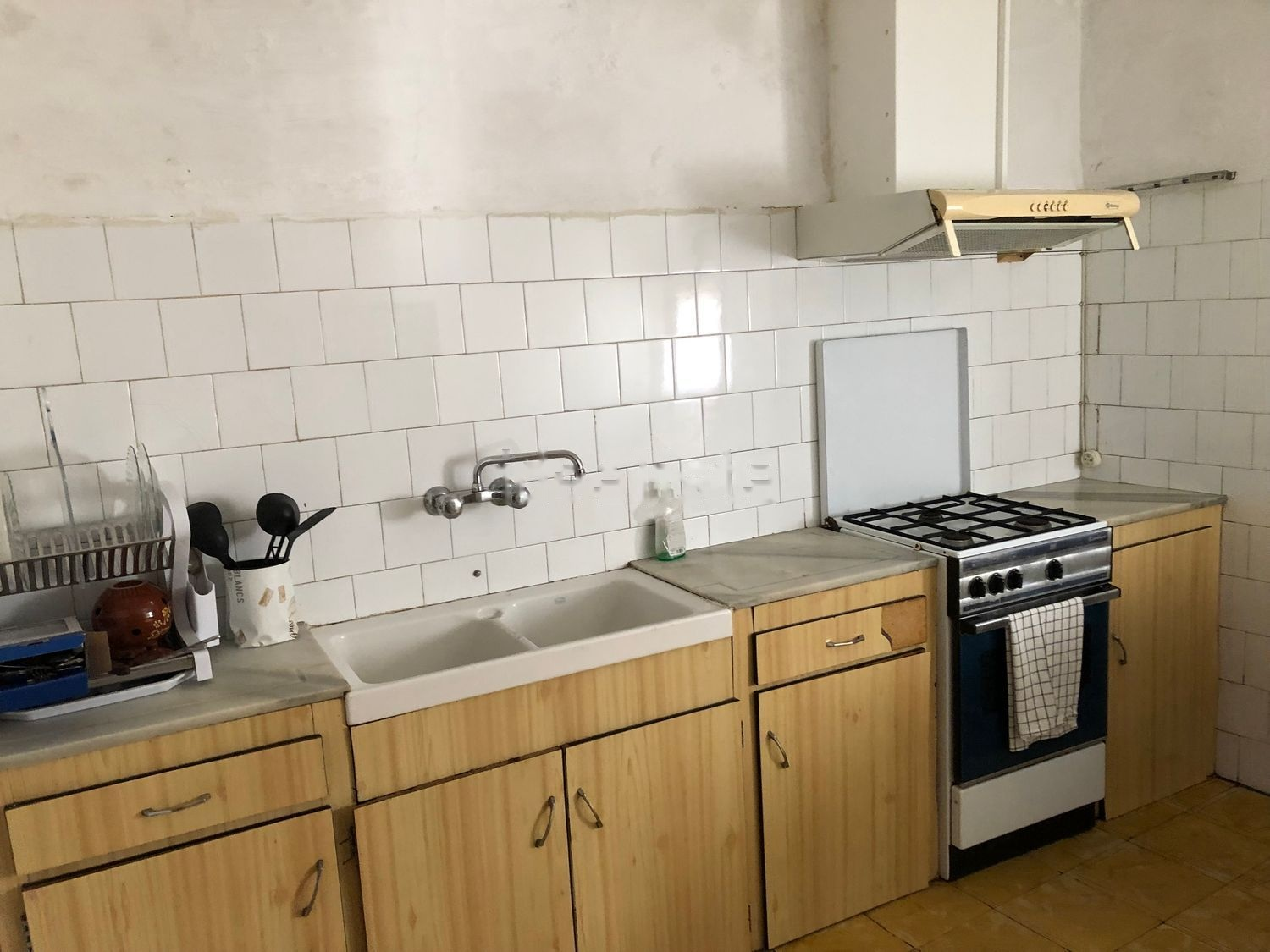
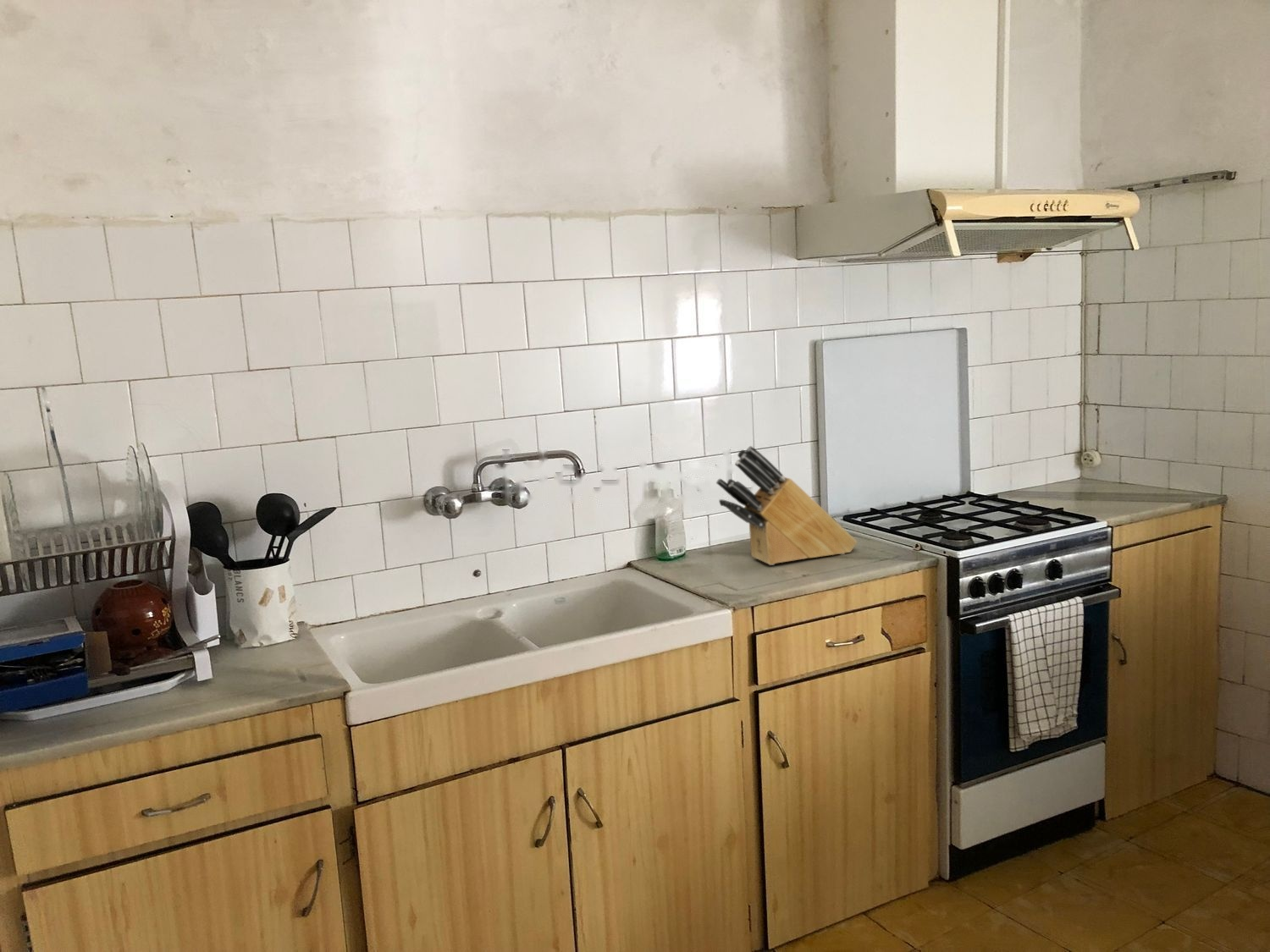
+ knife block (786, 499)
